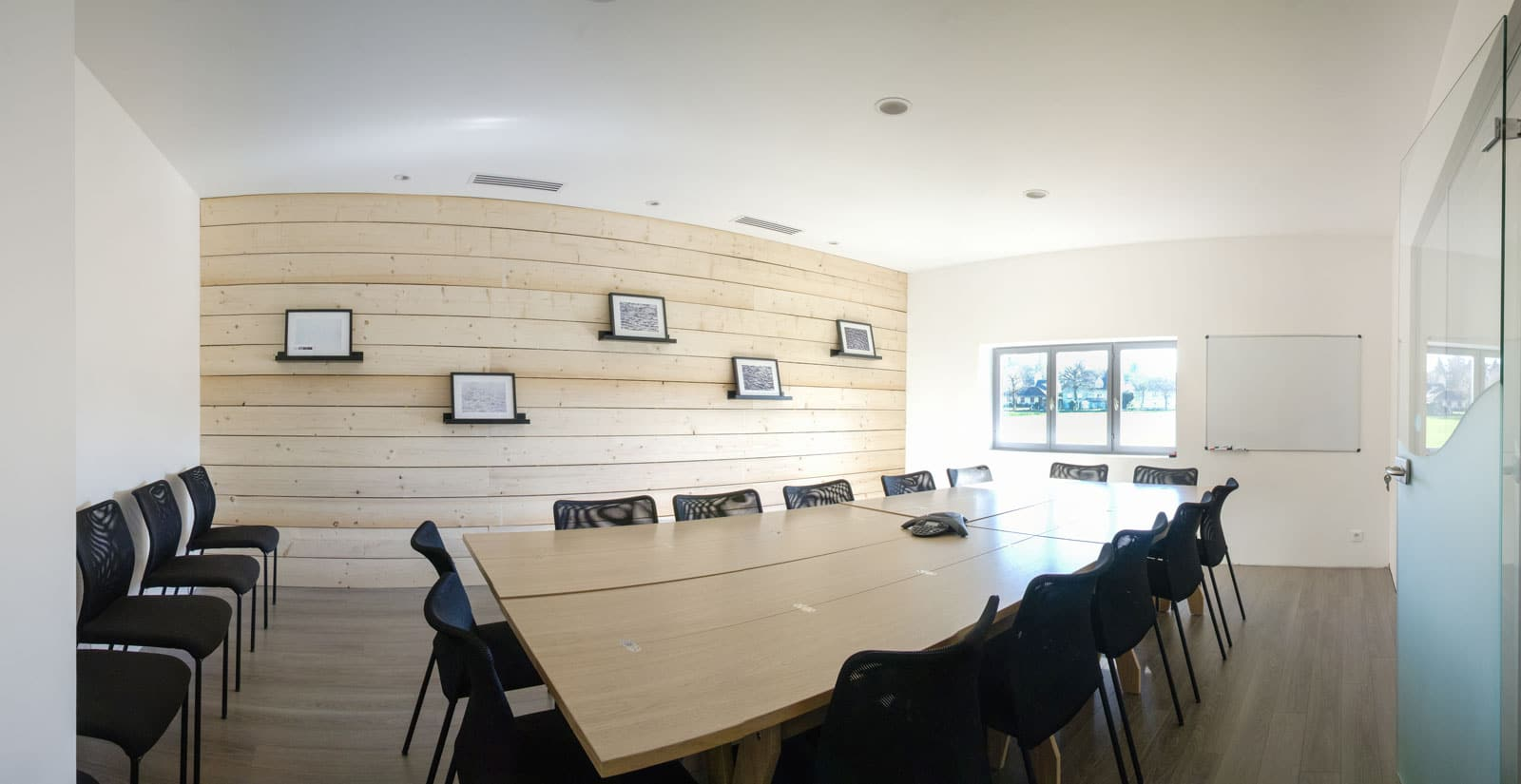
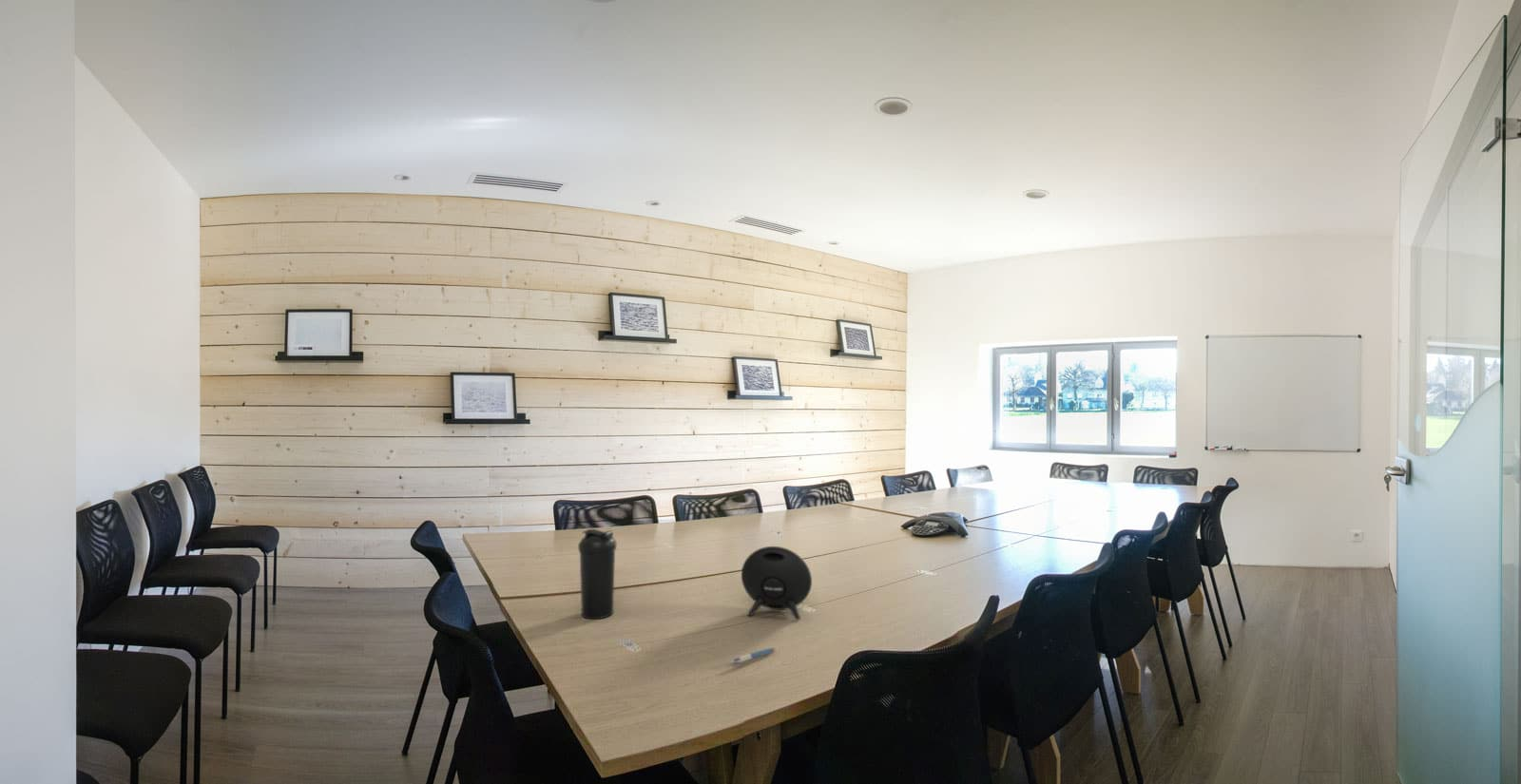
+ water bottle (597, 572)
+ pen (754, 655)
+ speaker (776, 578)
